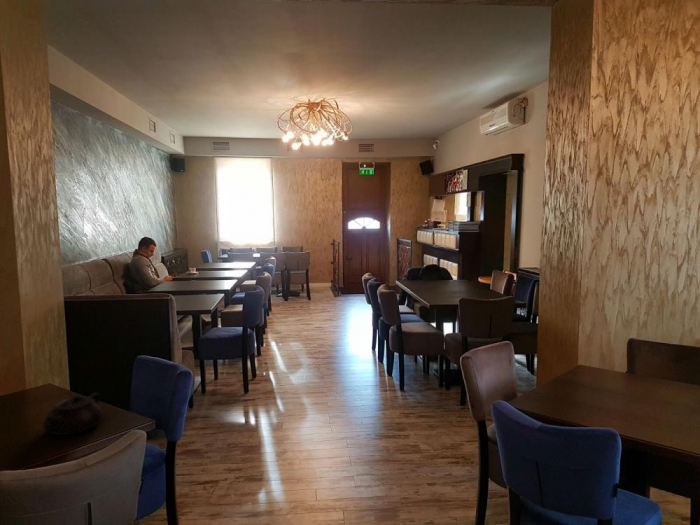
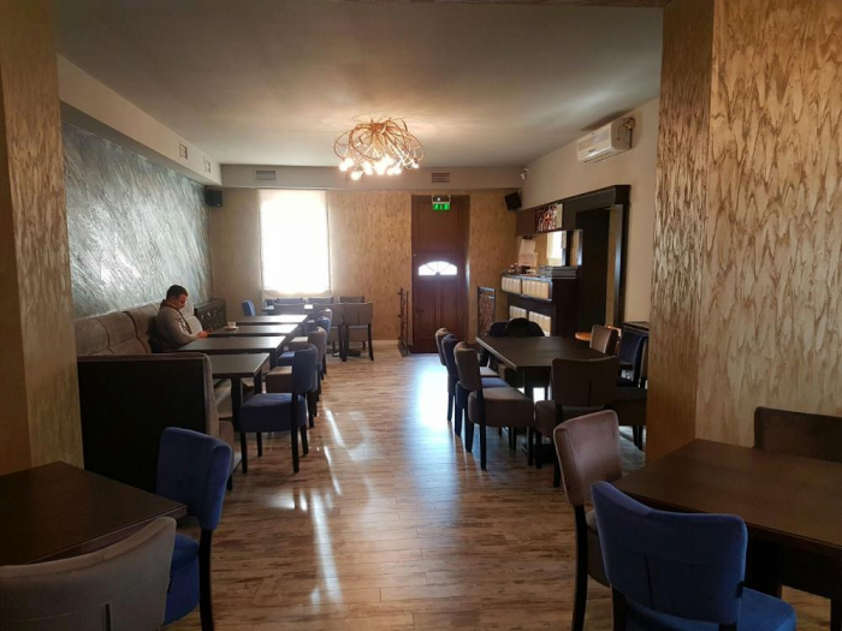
- teapot (75, 411)
